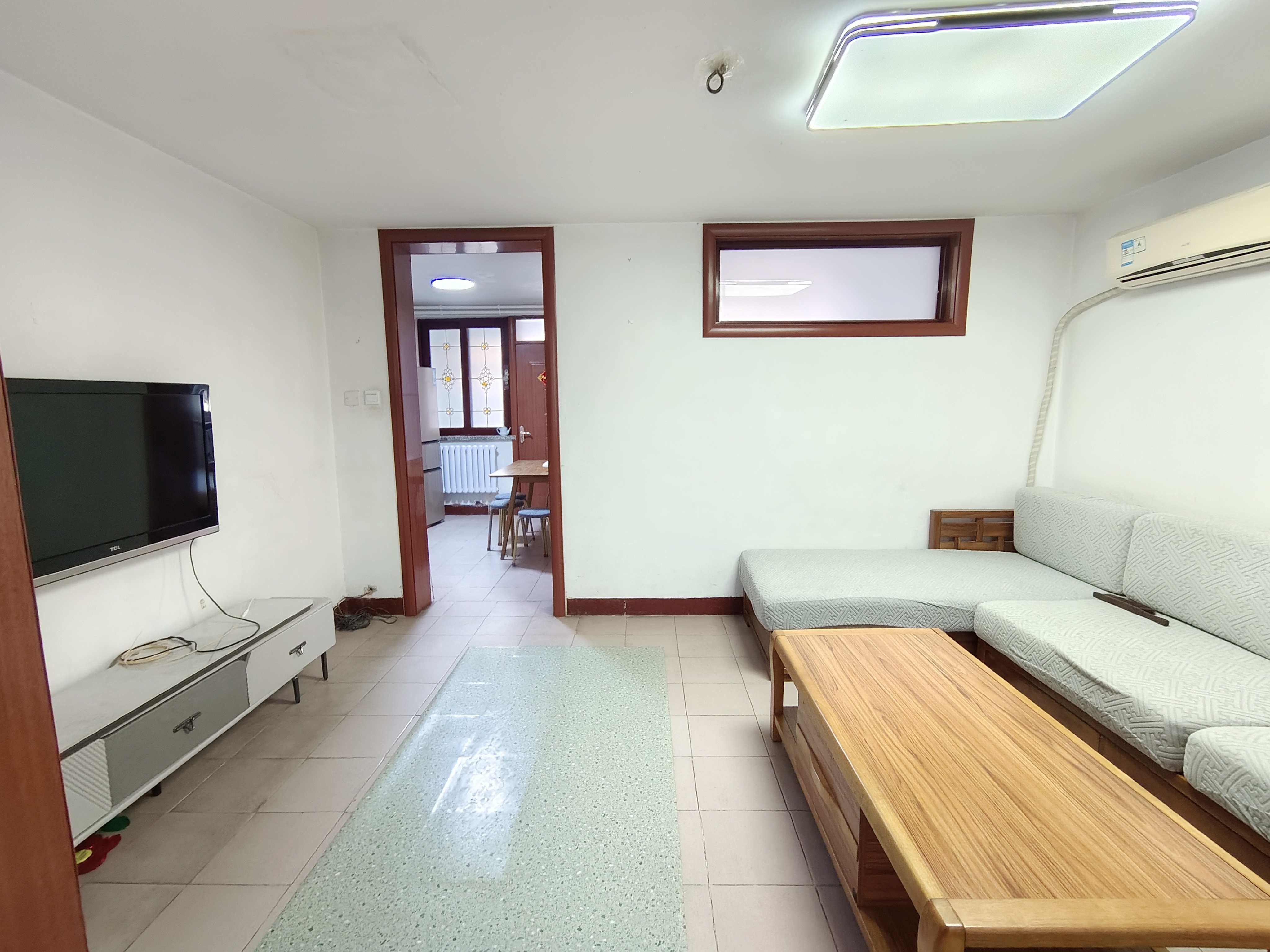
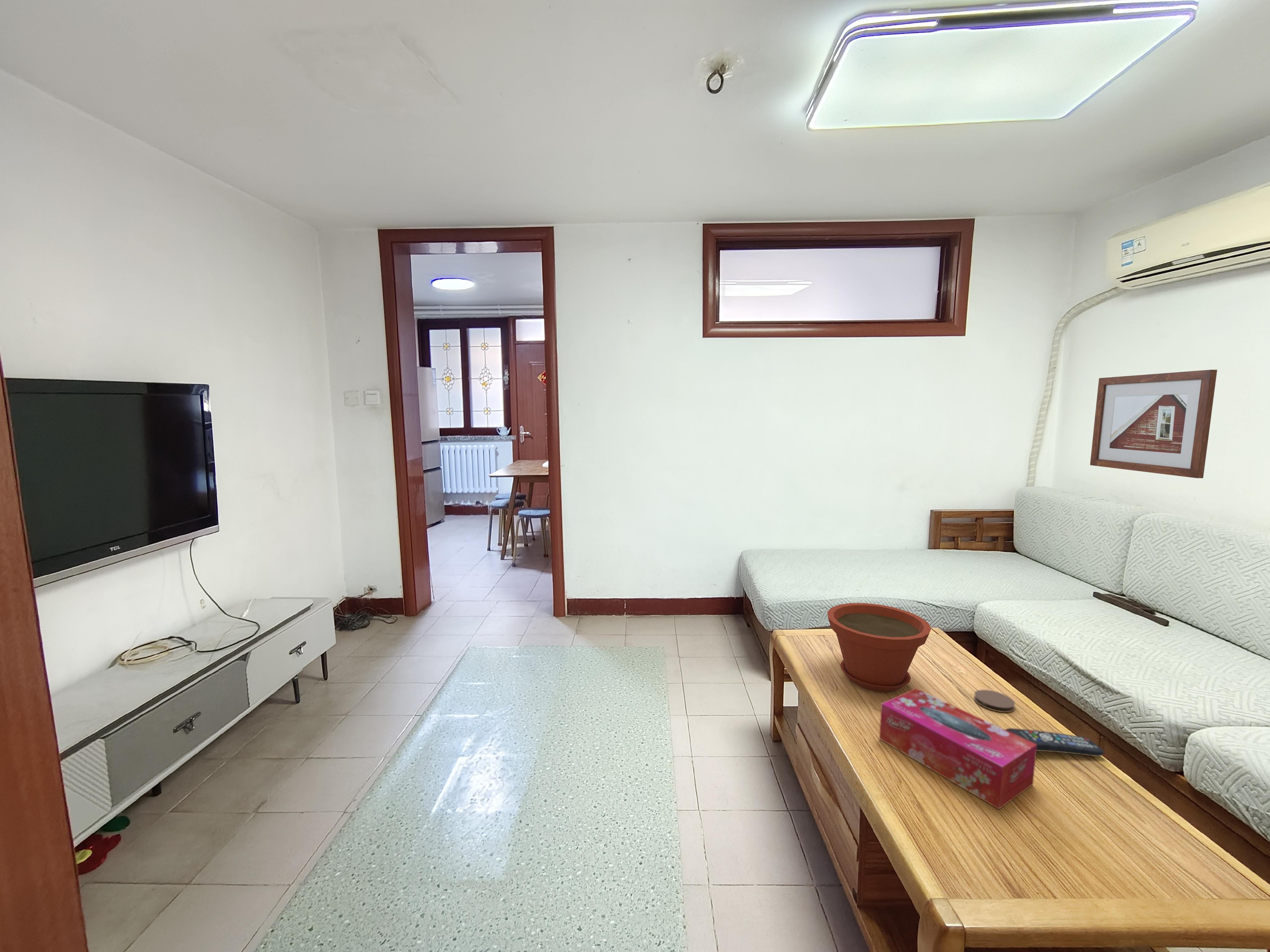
+ remote control (1050, 743)
+ plant pot (876, 650)
+ tissue box (952, 741)
+ coaster (994, 700)
+ picture frame (1146, 423)
